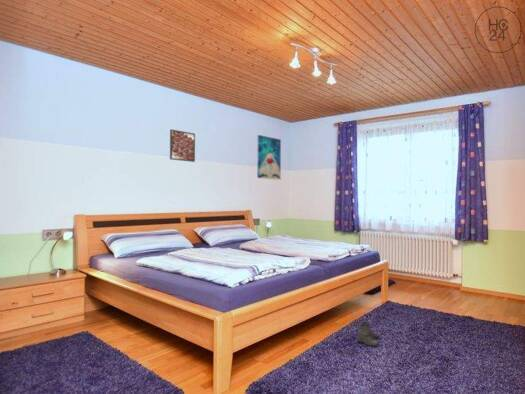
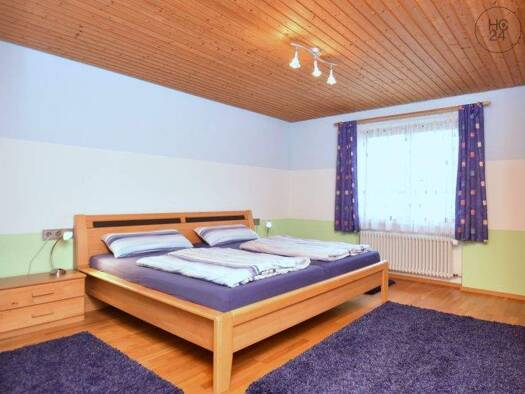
- wall art (269, 158)
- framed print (182, 146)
- boots (368, 332)
